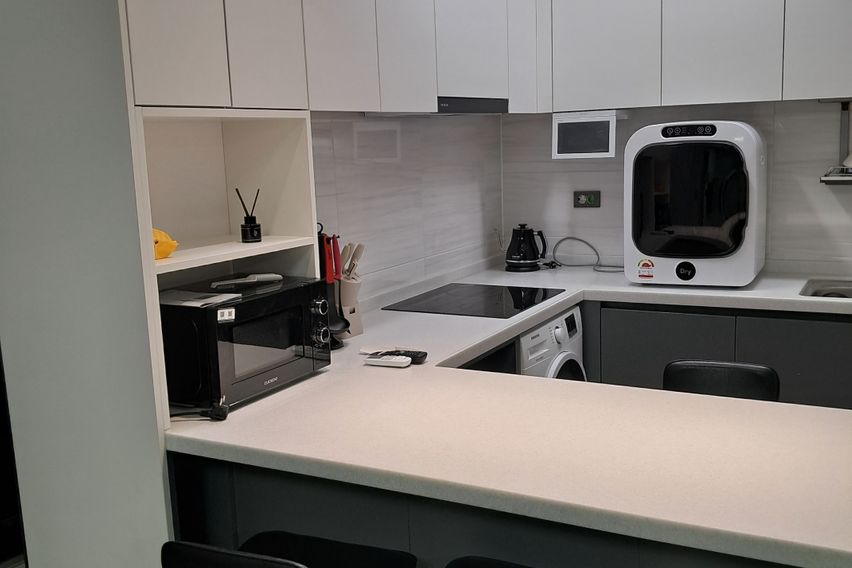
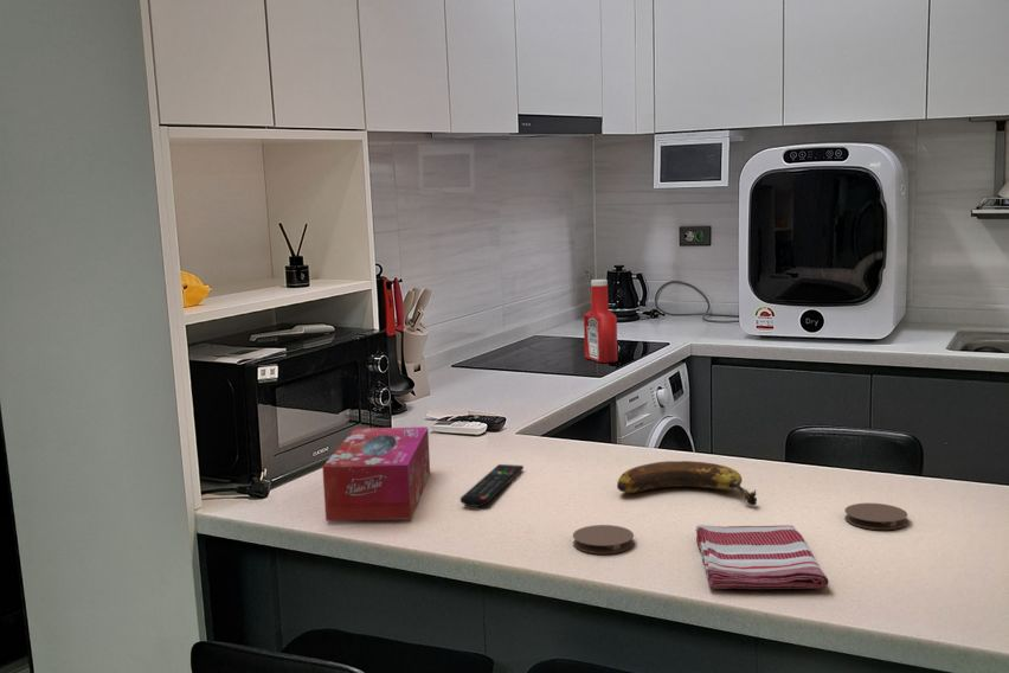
+ soap bottle (599, 319)
+ tissue box (380, 470)
+ remote control (493, 485)
+ coaster (603, 538)
+ coaster (875, 515)
+ dish towel (756, 552)
+ banana (685, 480)
